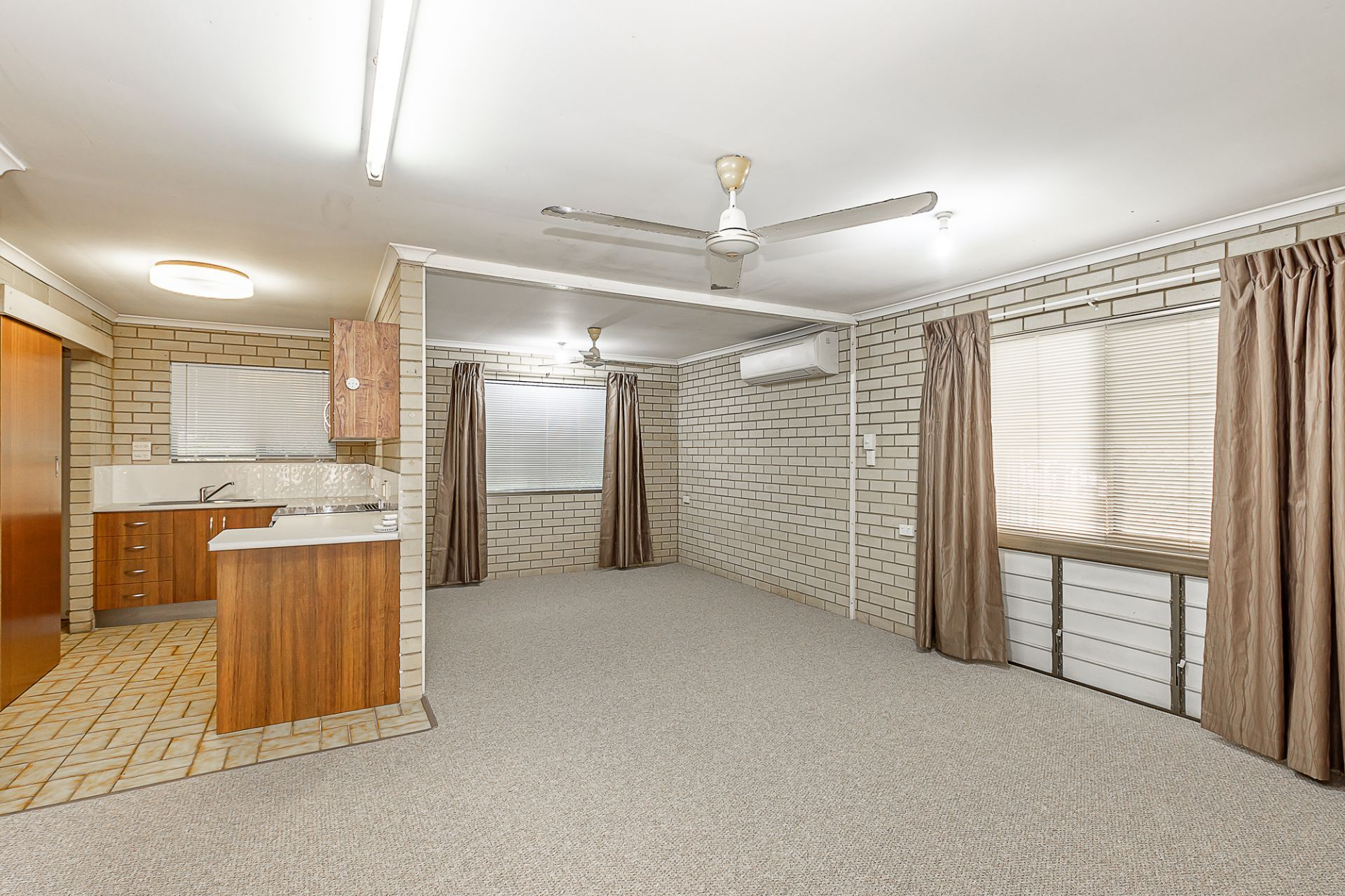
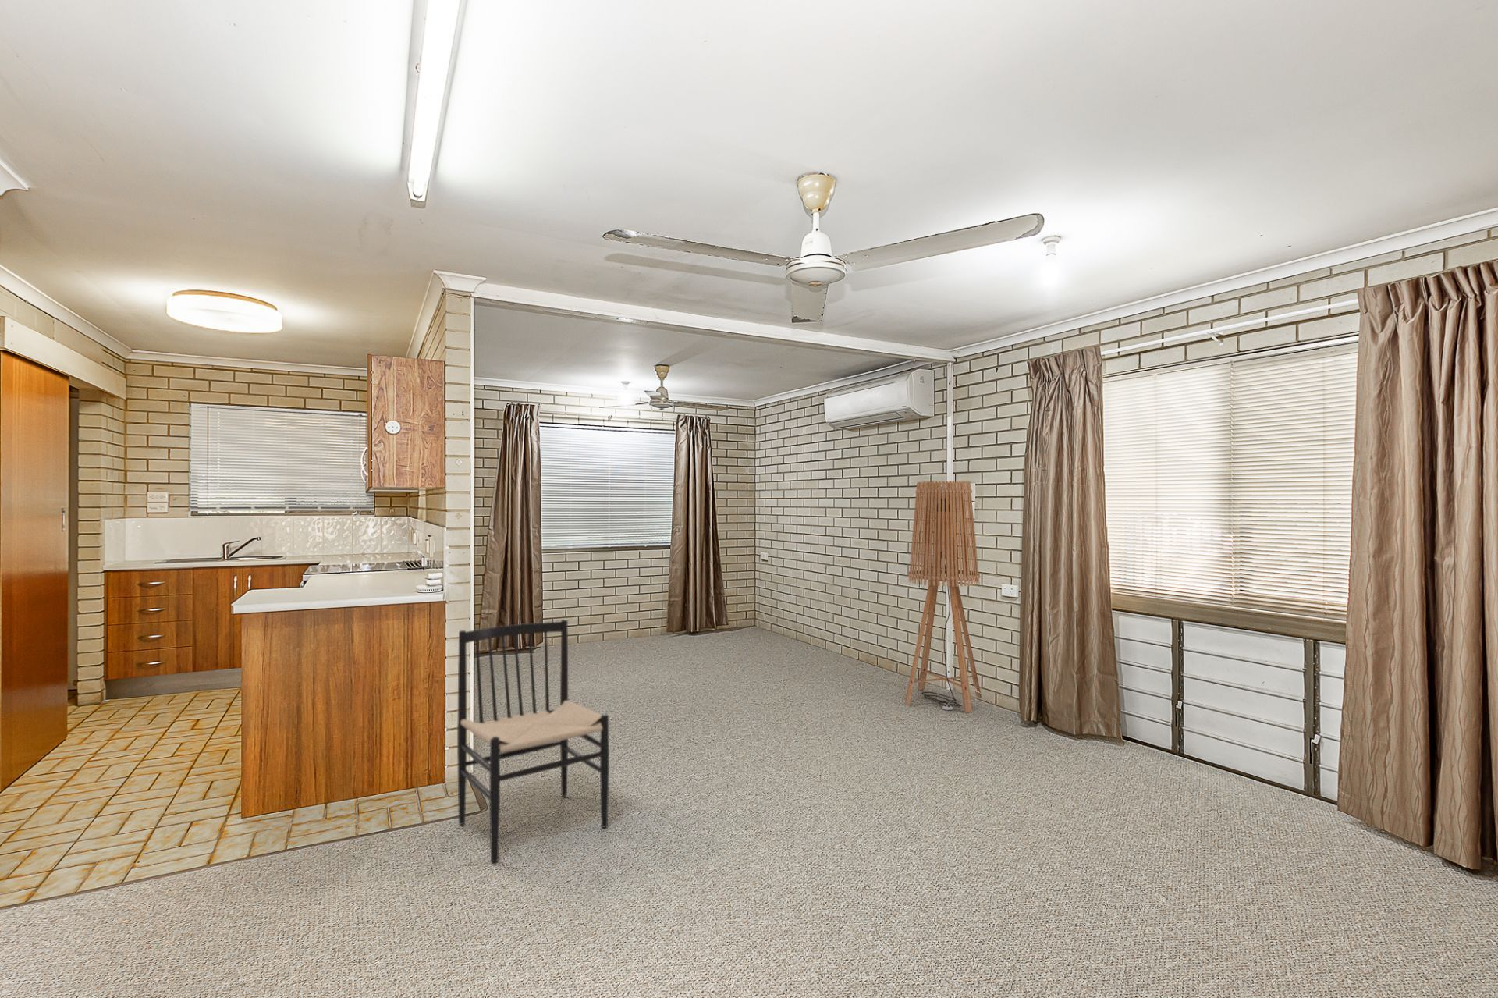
+ chair (529, 726)
+ floor lamp (948, 590)
